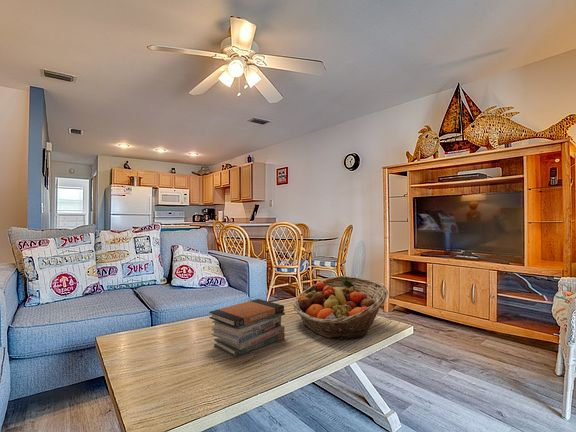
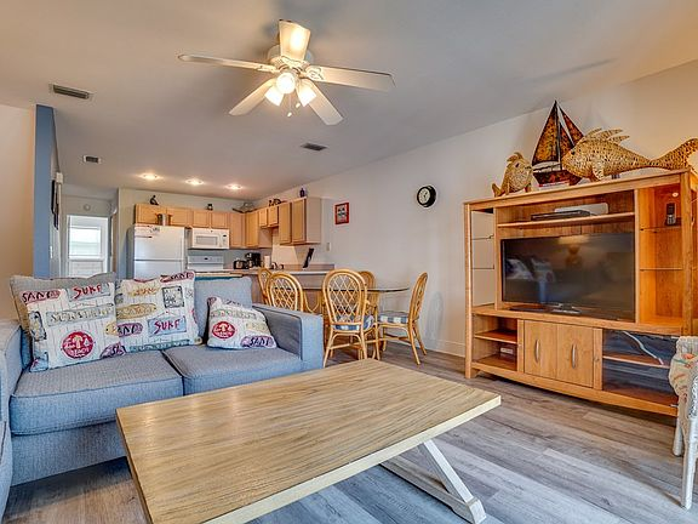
- fruit basket (338, 304)
- book stack (248, 325)
